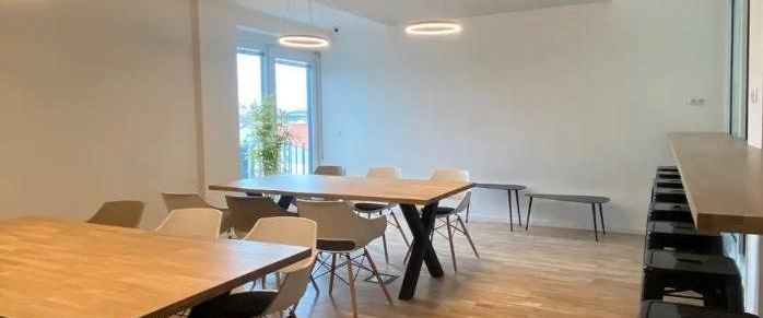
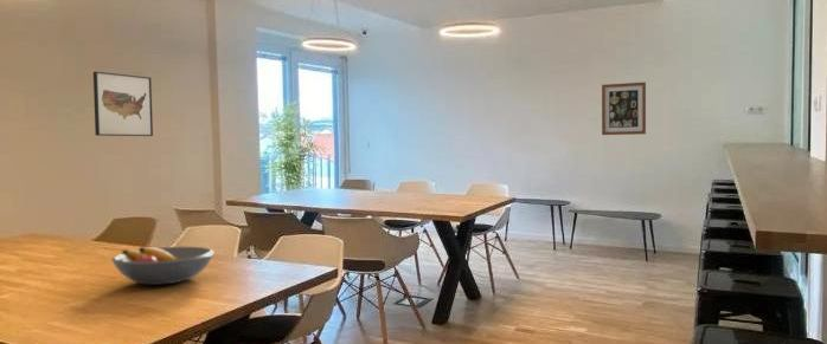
+ fruit bowl (165, 264)
+ wall art (123, 105)
+ wall art (623, 109)
